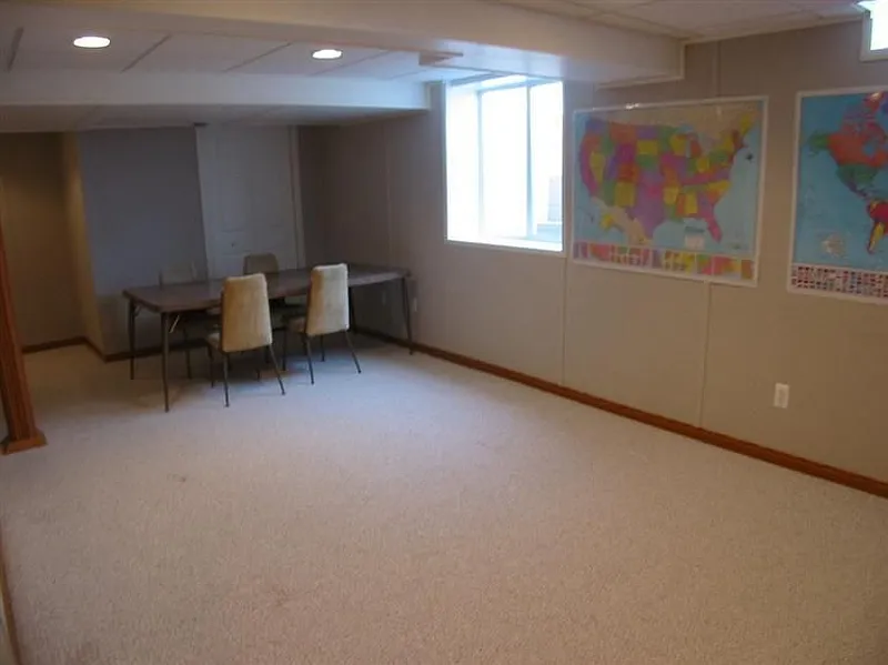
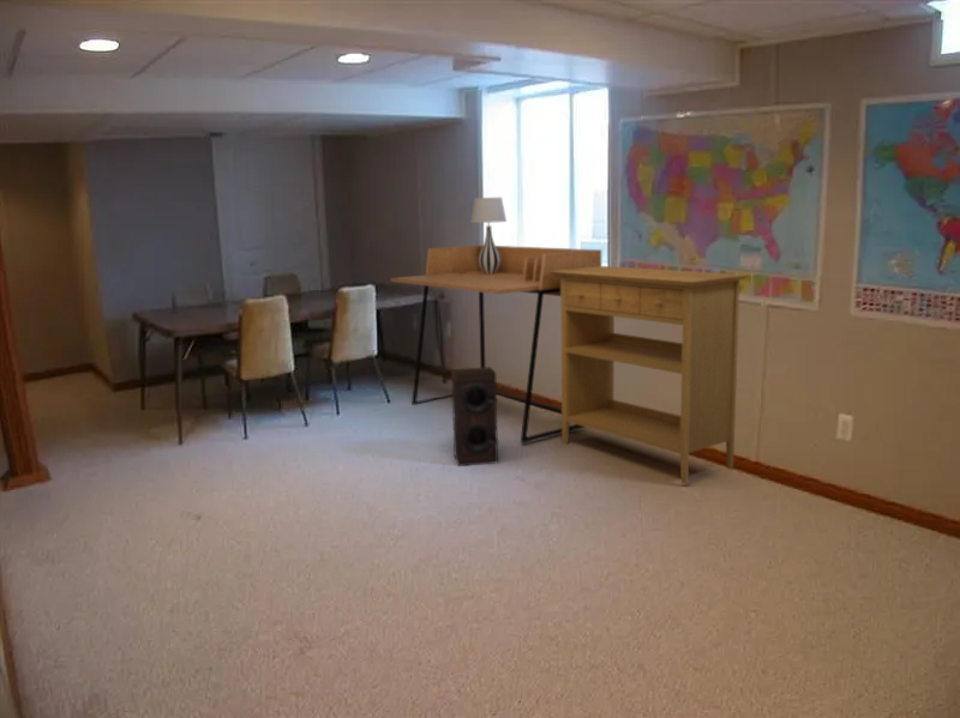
+ speaker (475, 418)
+ desk (484, 334)
+ table lamp (488, 235)
+ console table (641, 366)
